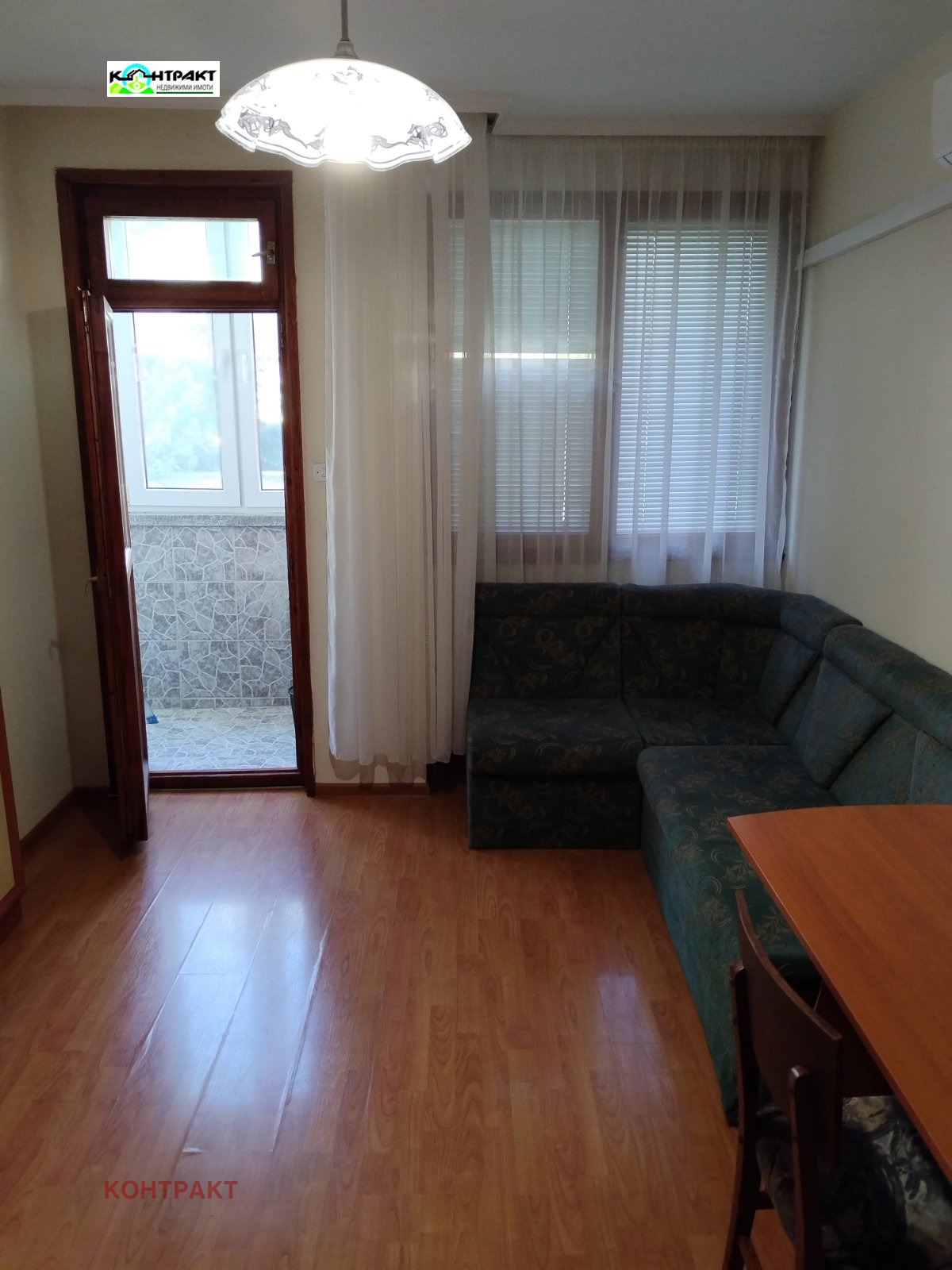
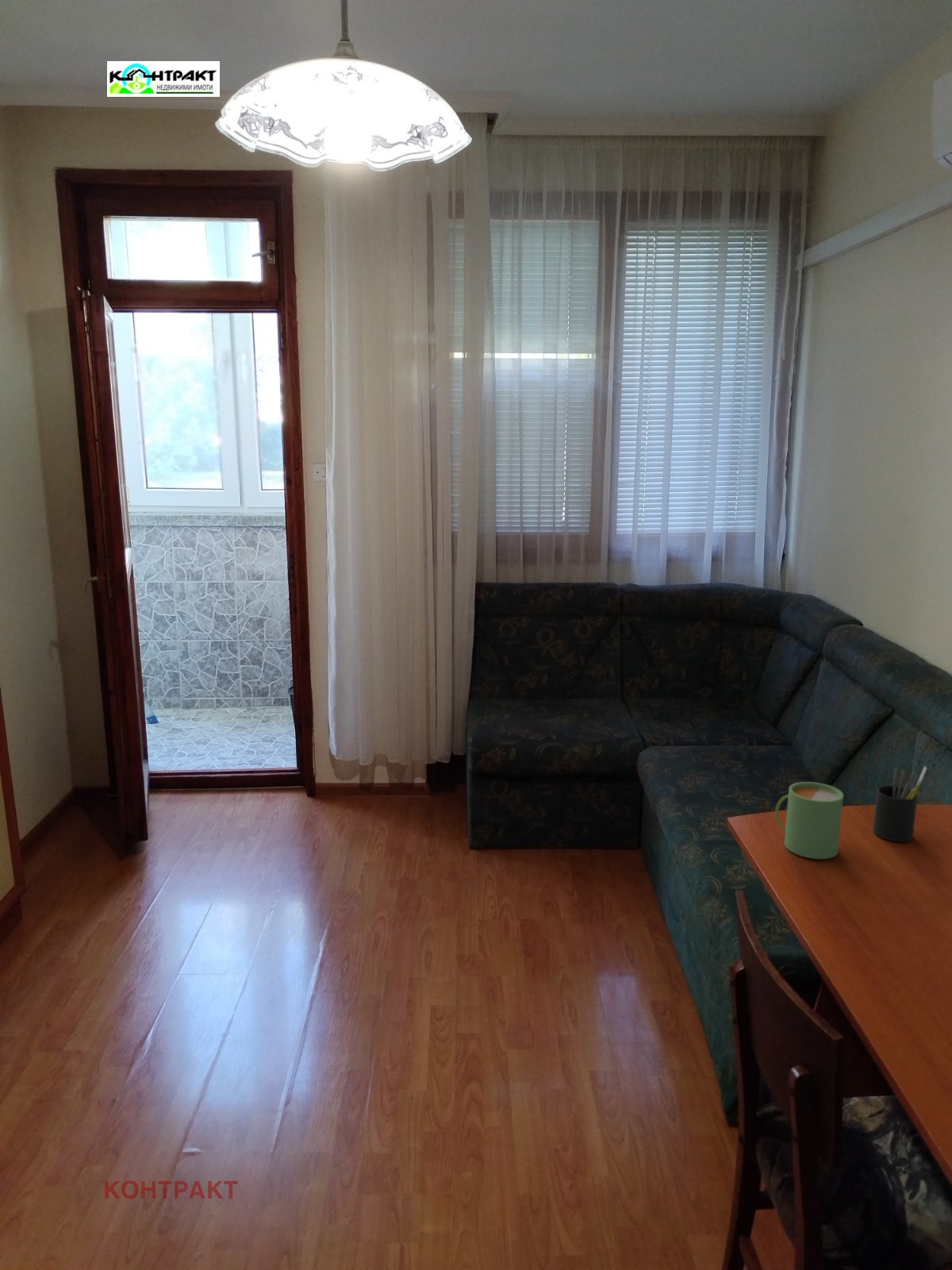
+ pen holder (899, 800)
+ mug (807, 818)
